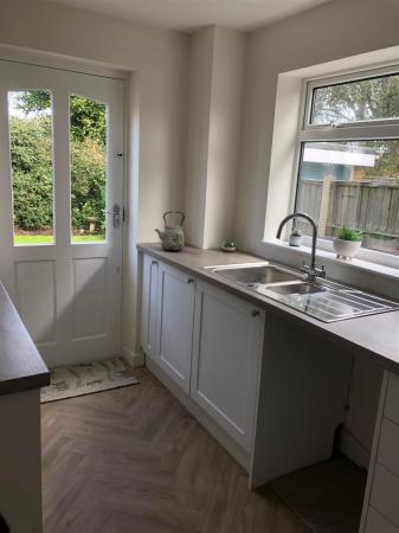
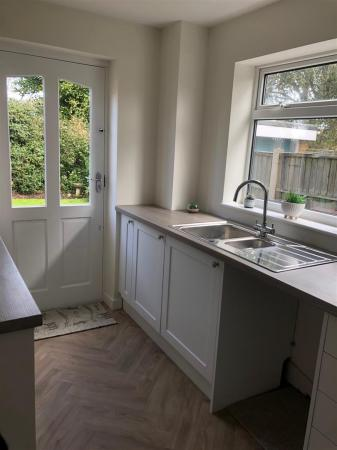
- kettle (169, 231)
